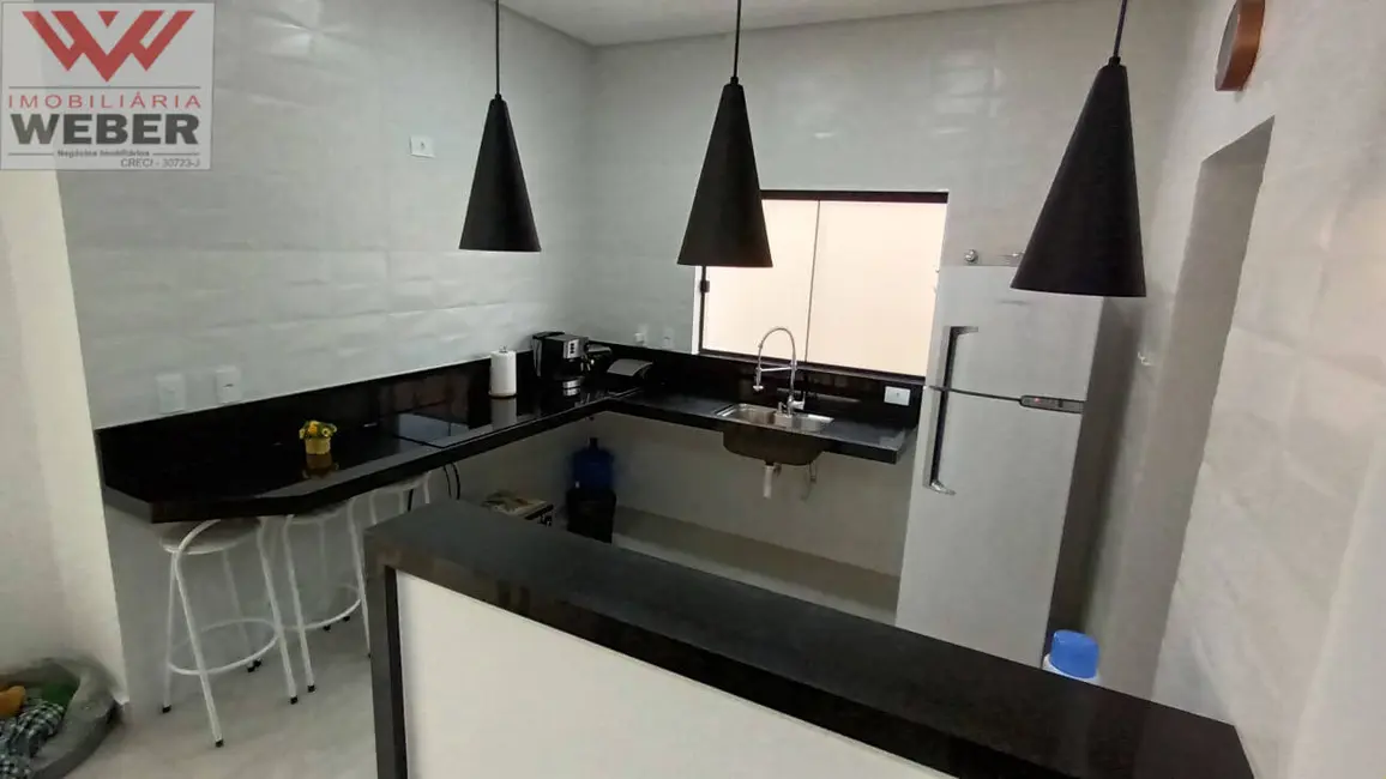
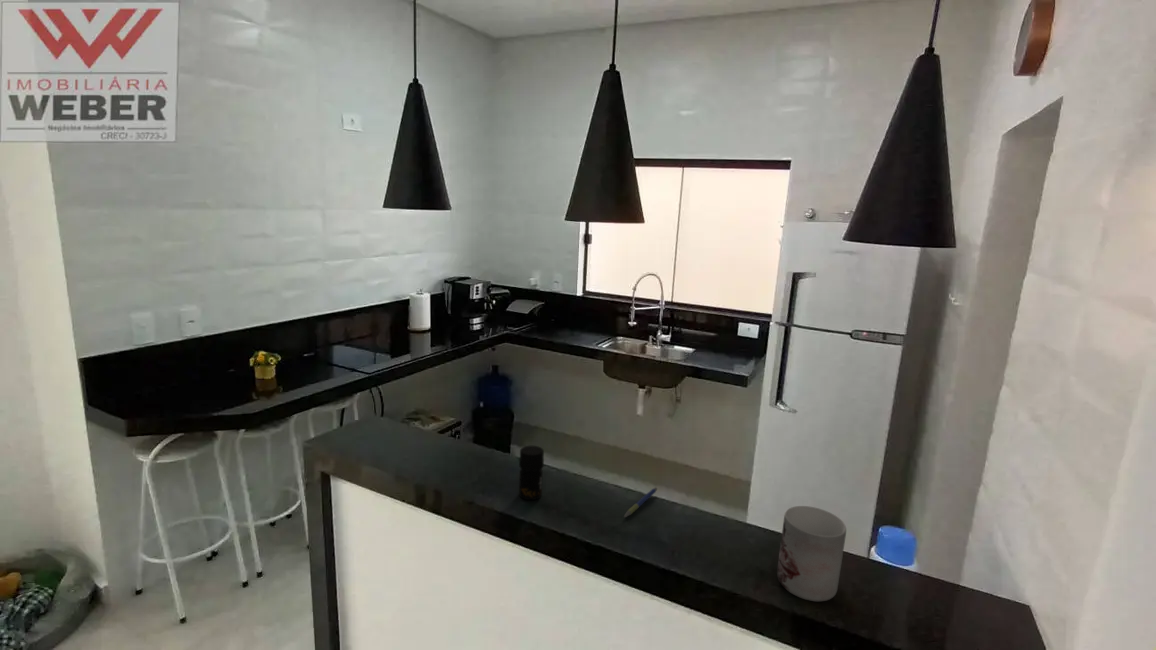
+ jar (531, 472)
+ mug (811, 549)
+ pen (640, 502)
